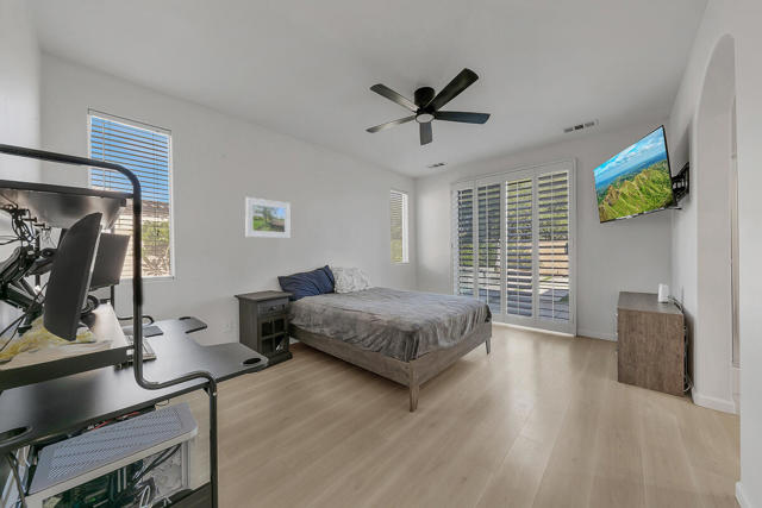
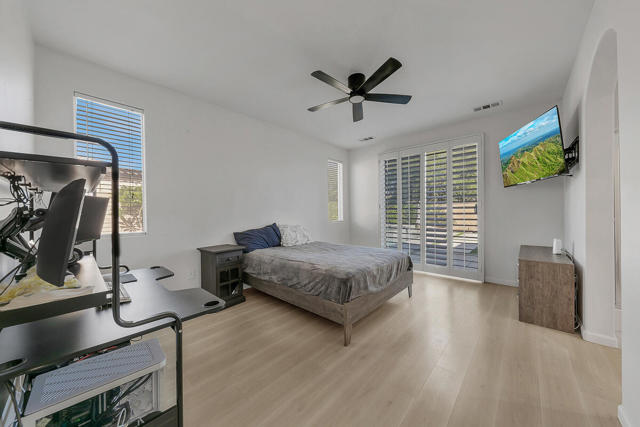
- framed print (269, 219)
